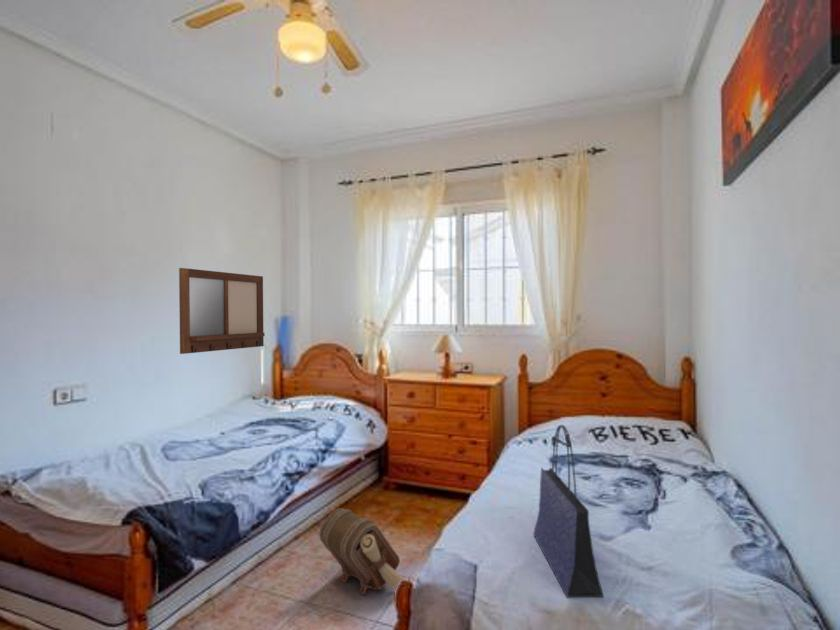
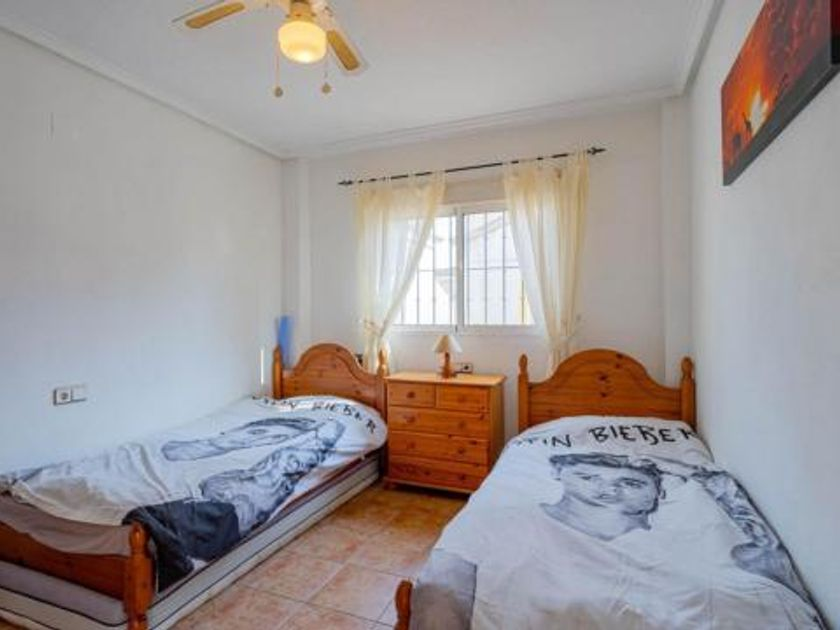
- writing board (228, 311)
- tote bag (561, 491)
- pouch (361, 548)
